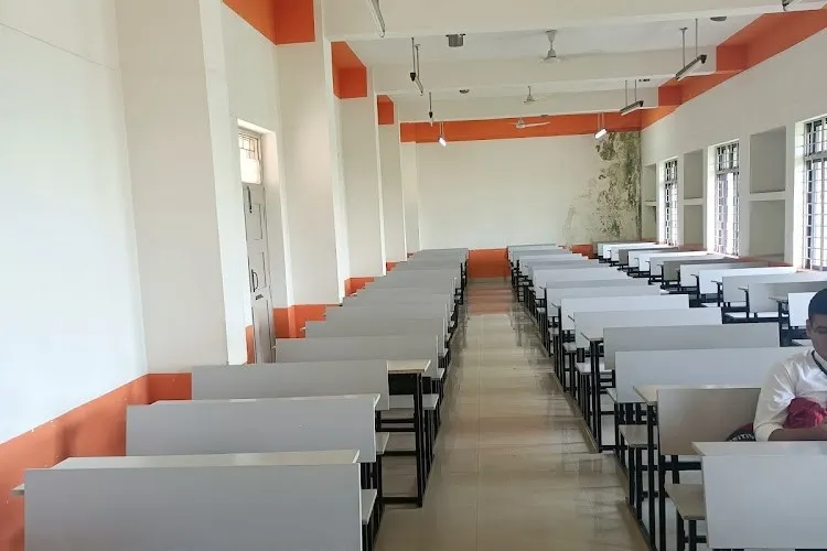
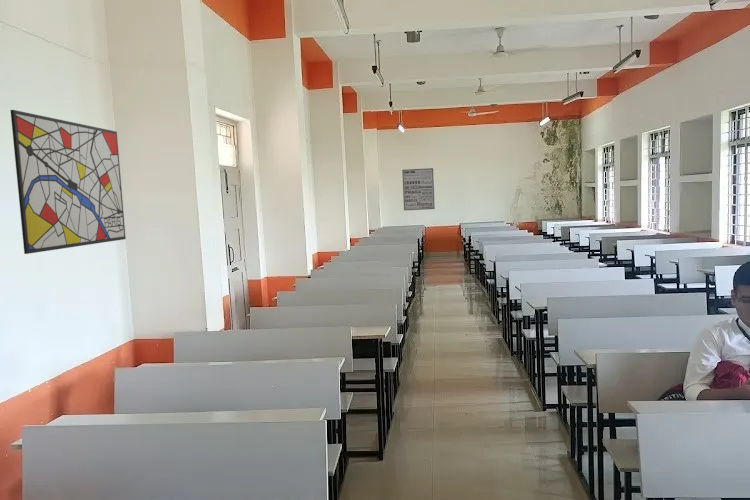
+ wall art (76, 184)
+ wall art (418, 189)
